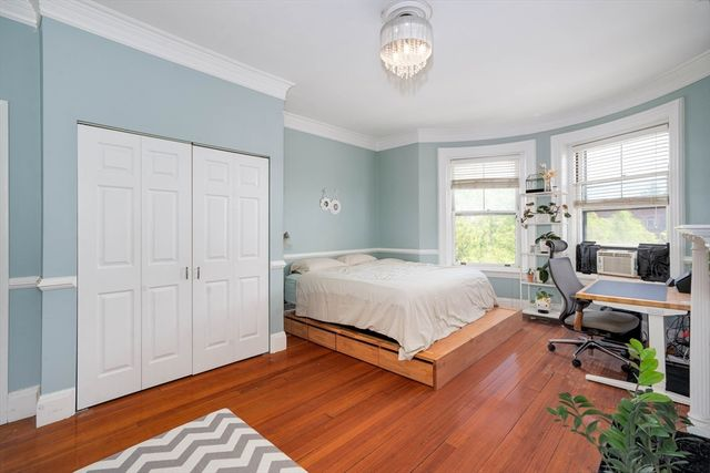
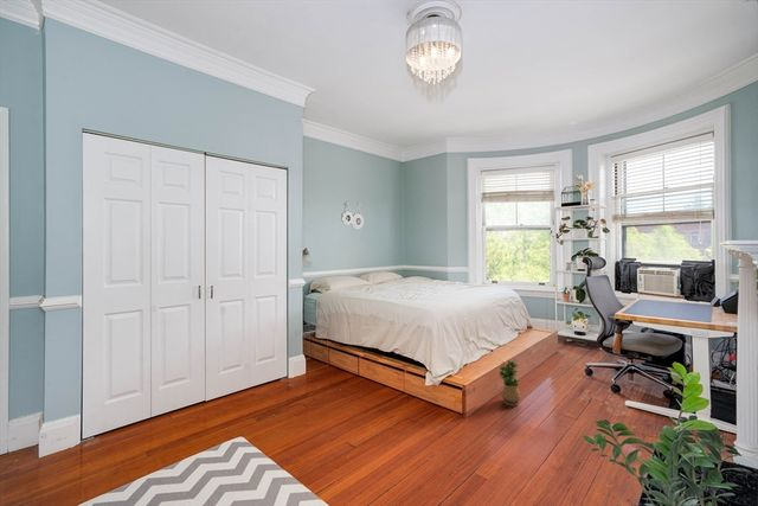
+ potted plant (508, 382)
